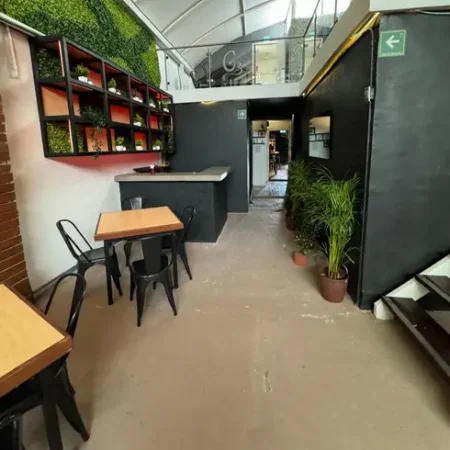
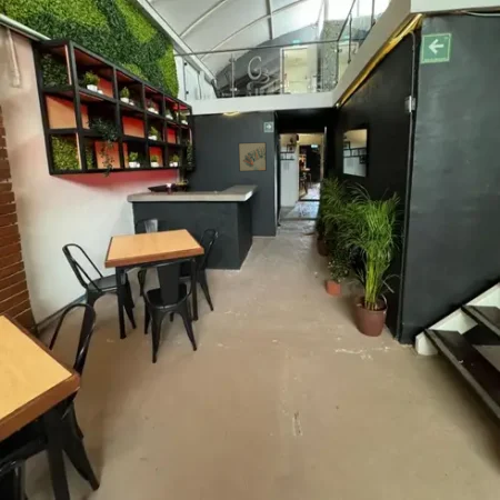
+ wall art (252, 157)
